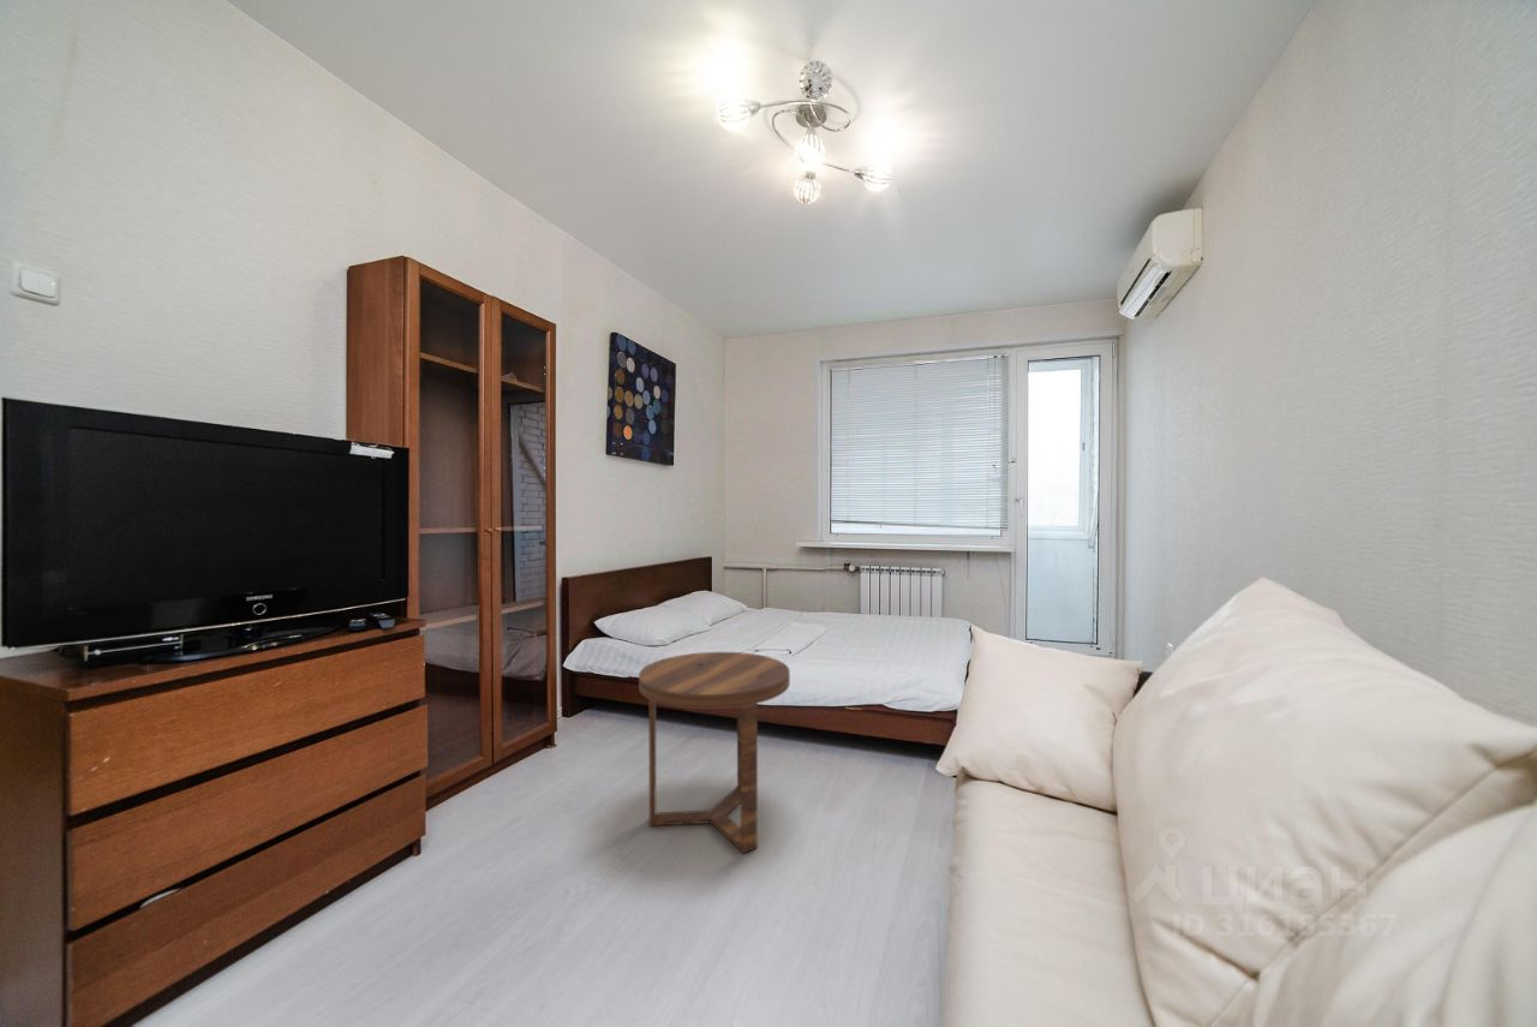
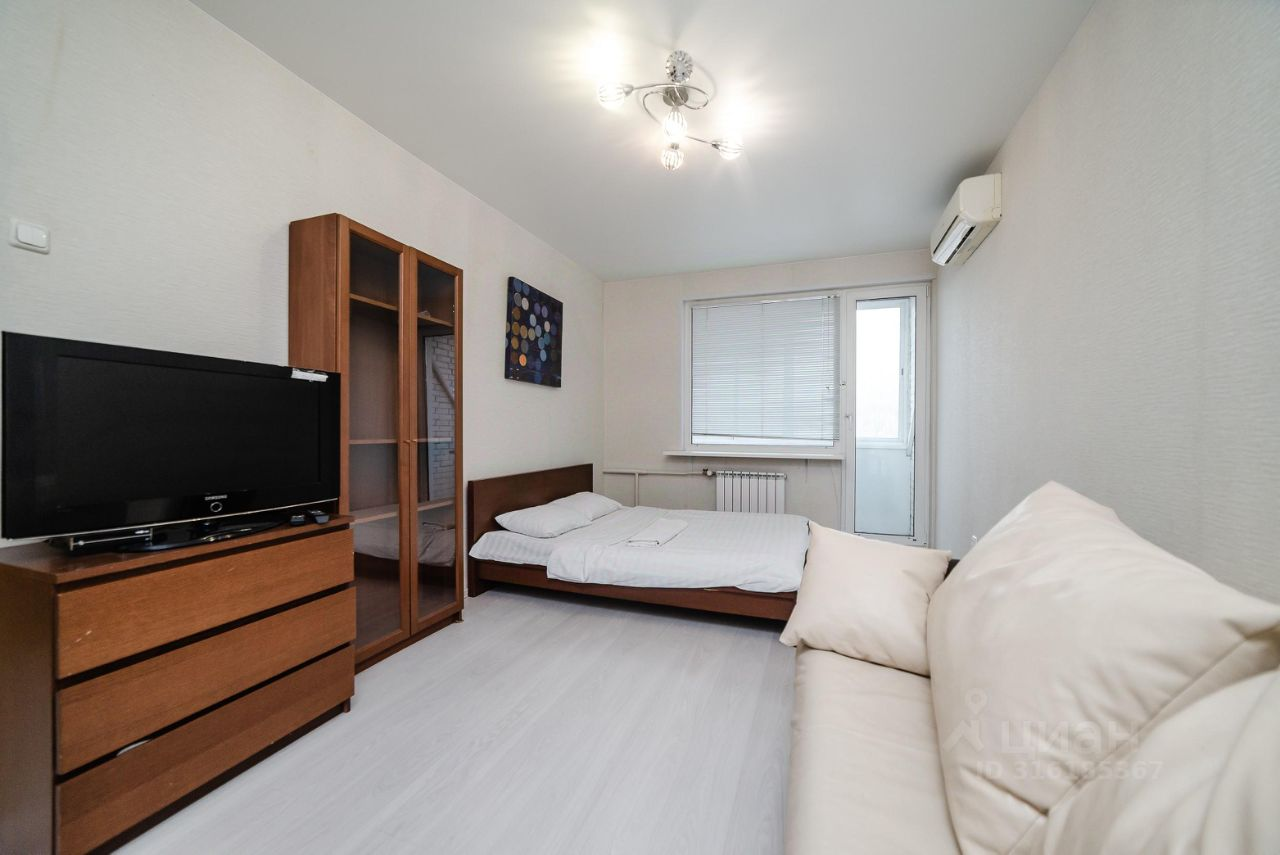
- side table (737, 745)
